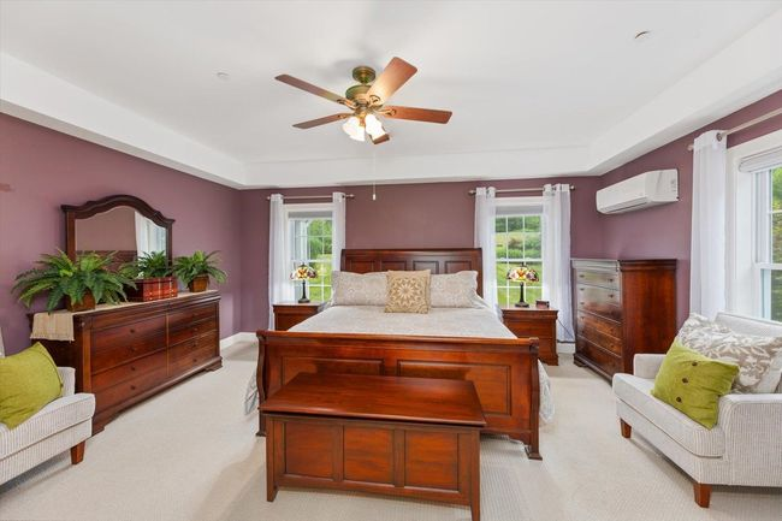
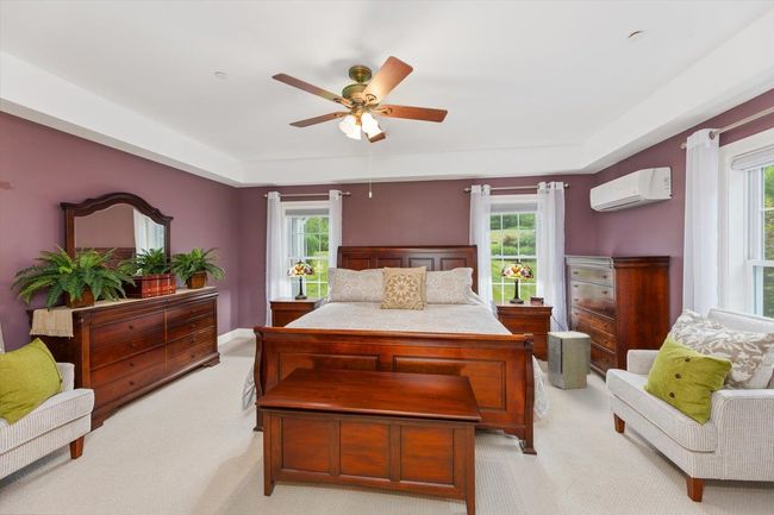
+ air purifier (568, 358)
